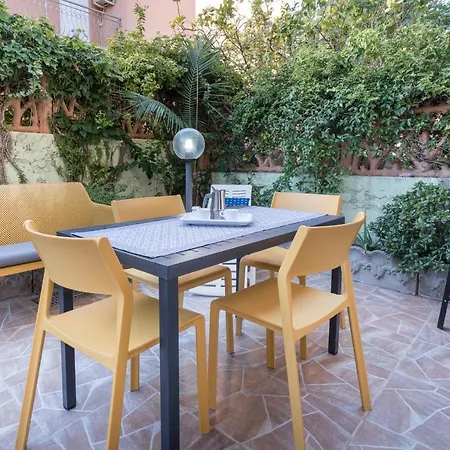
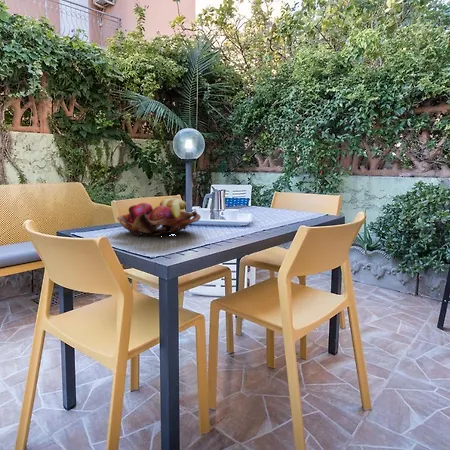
+ fruit basket (161, 215)
